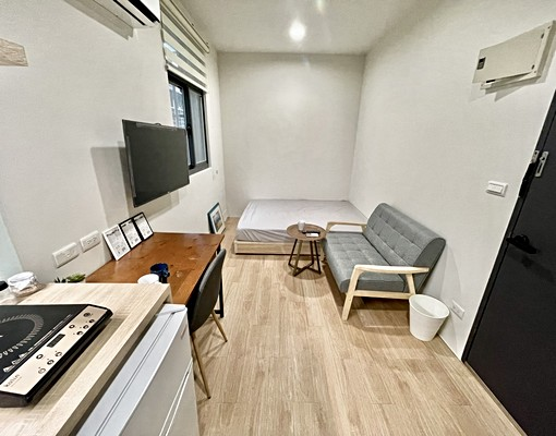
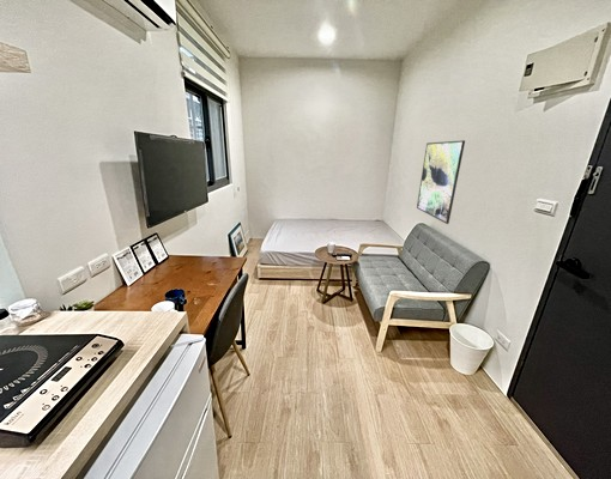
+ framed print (436, 180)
